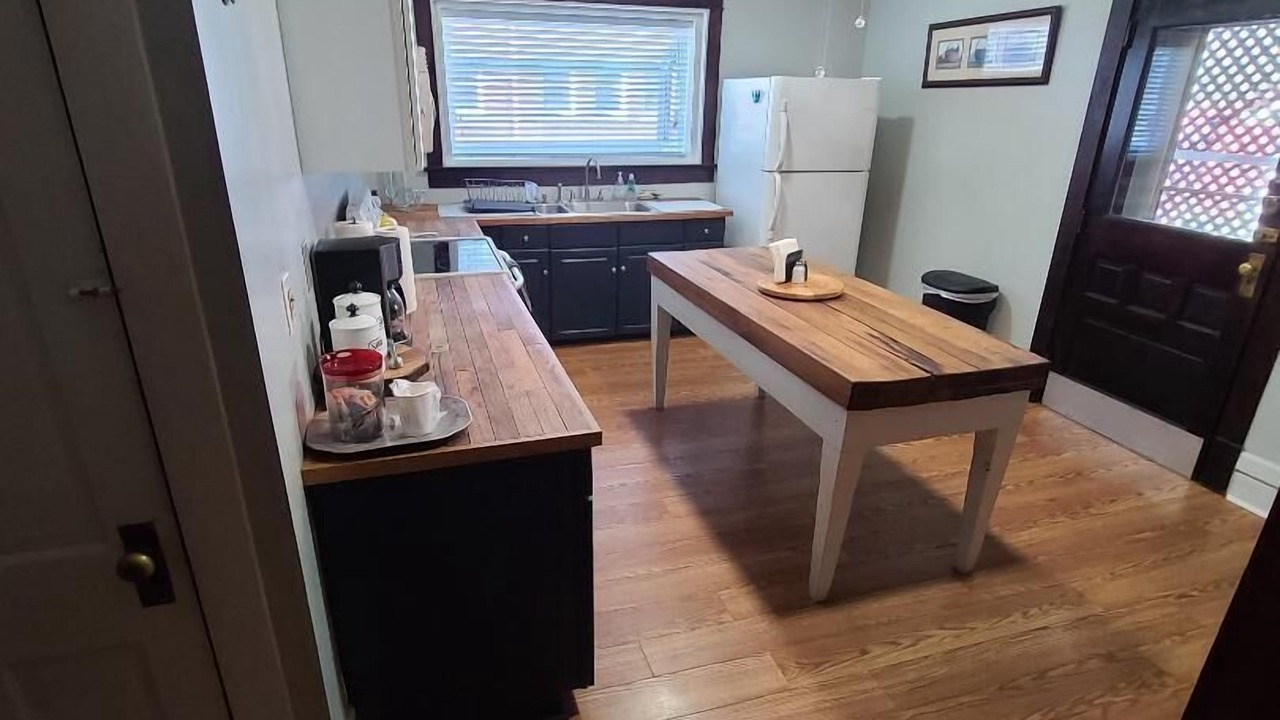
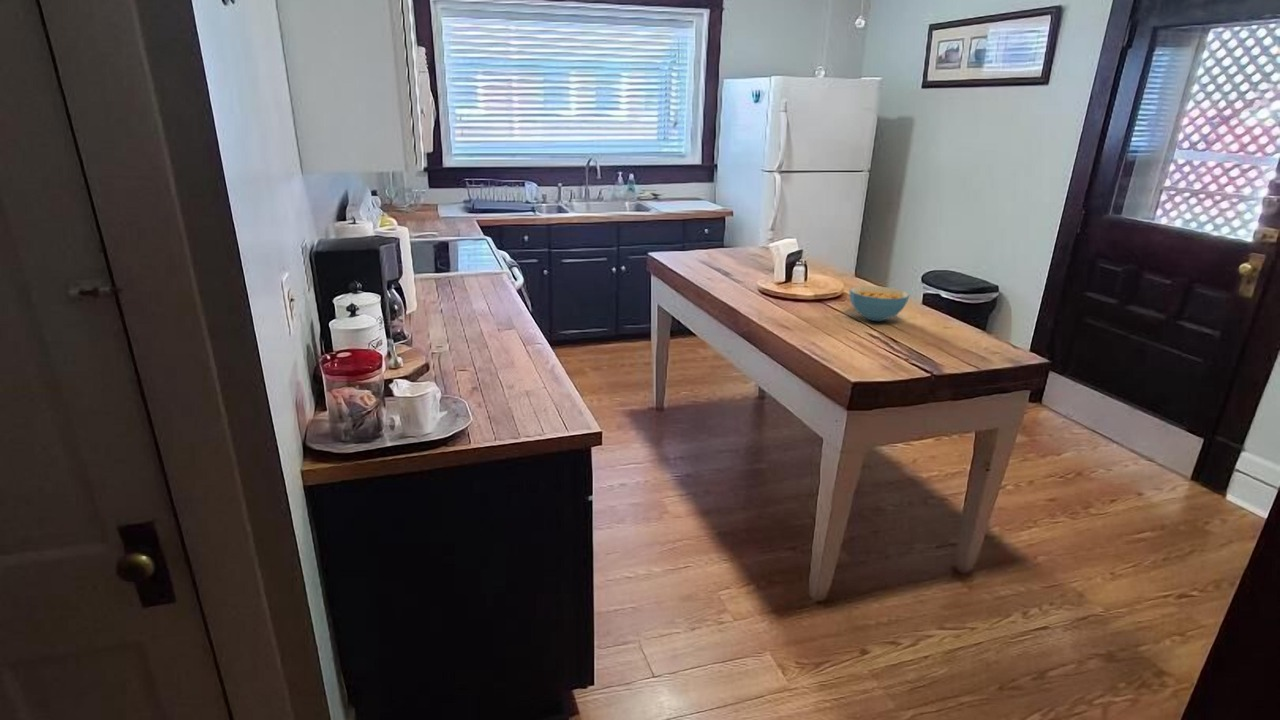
+ cereal bowl (877, 305)
